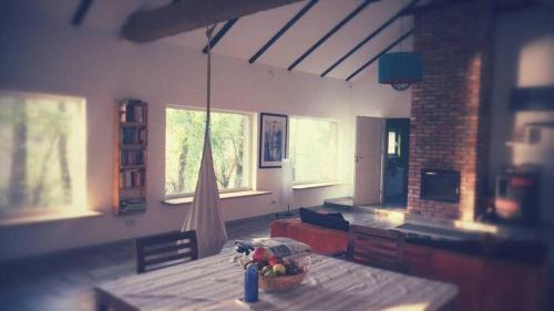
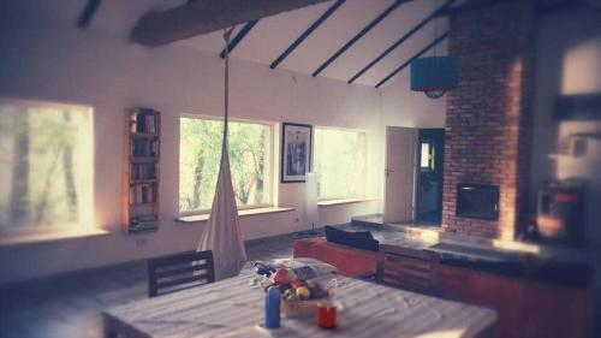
+ mug (327, 315)
